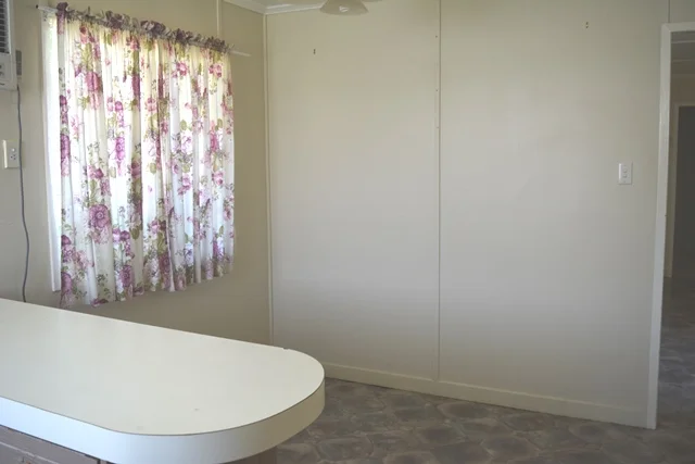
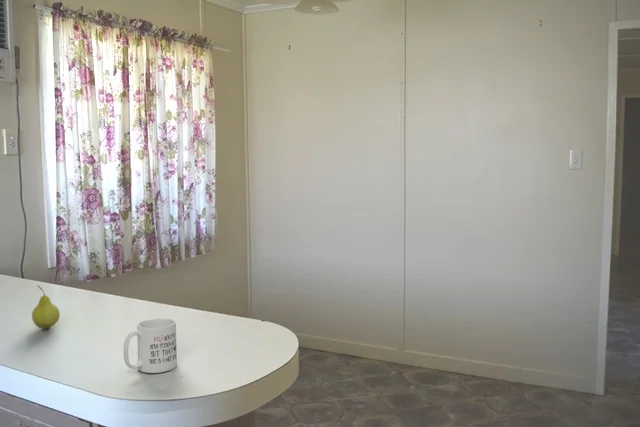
+ mug (149, 346)
+ fruit (45, 306)
